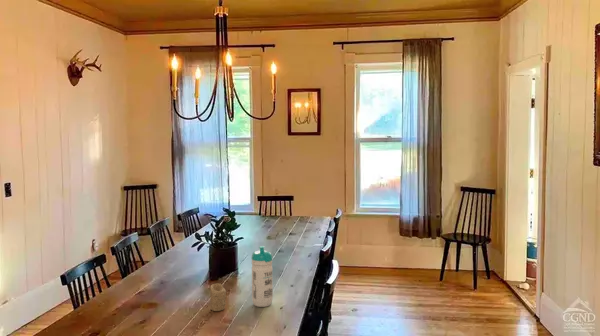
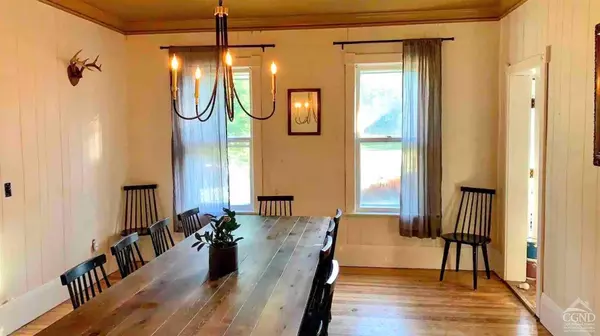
- candle (218, 297)
- water bottle (262, 275)
